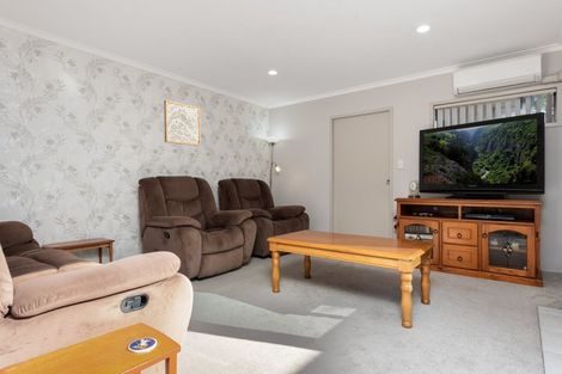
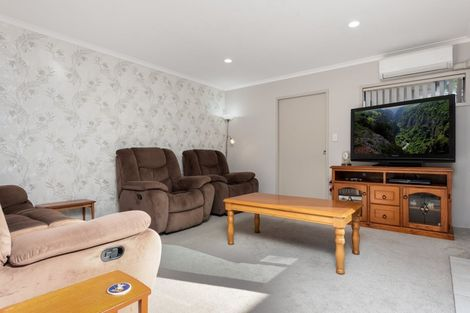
- wall art (183, 124)
